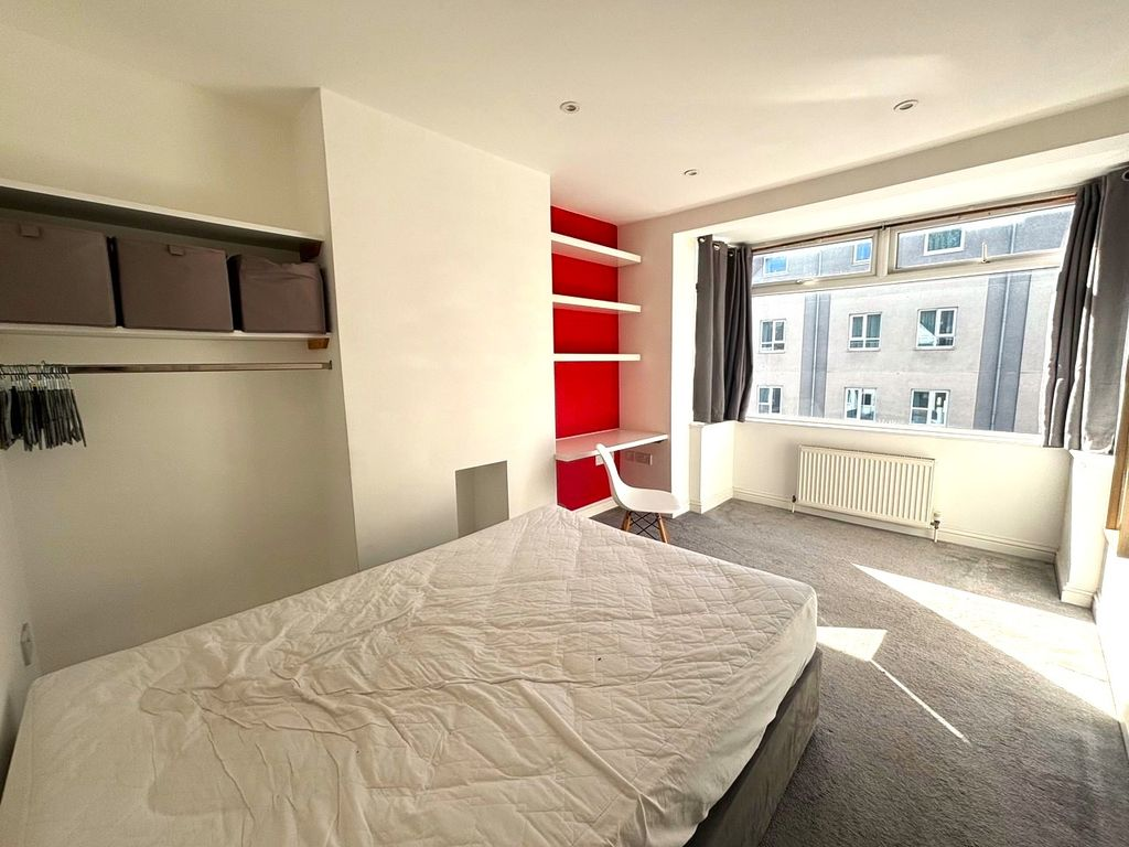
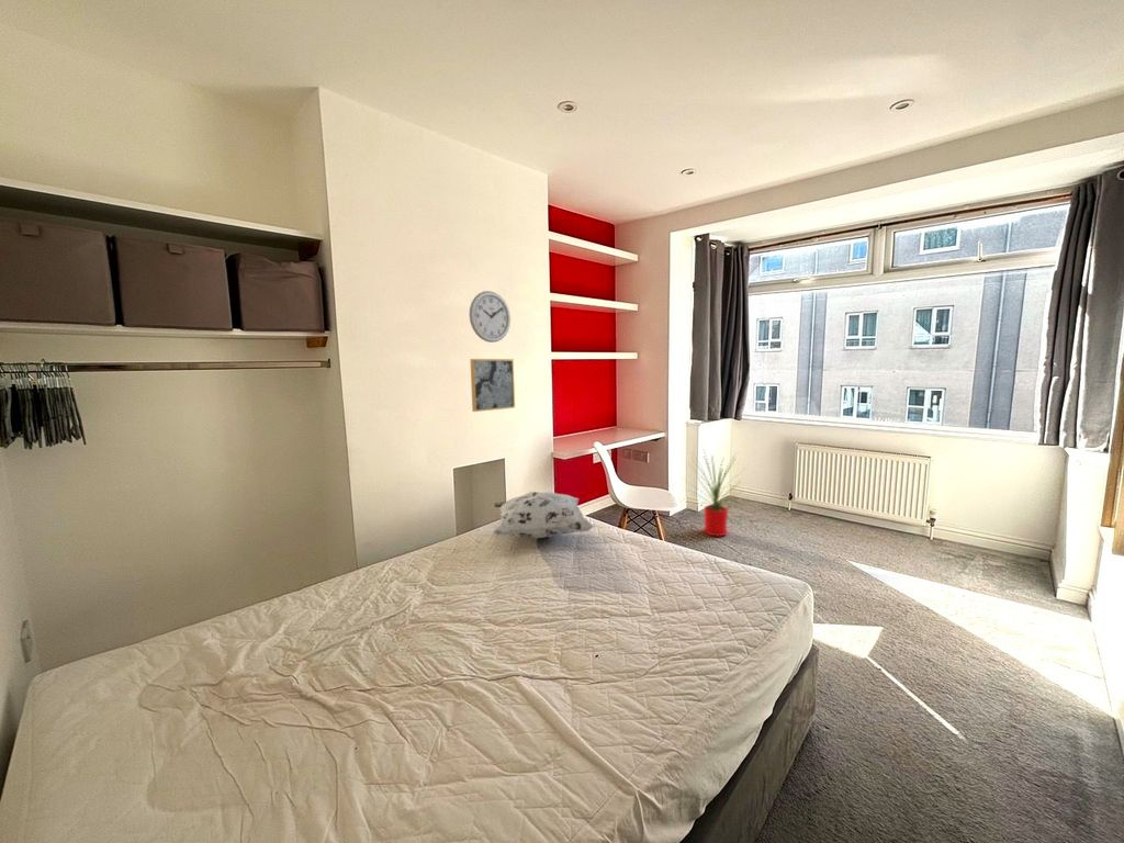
+ wall clock (491, 316)
+ wall art (493, 384)
+ decorative pillow (540, 514)
+ house plant (717, 492)
